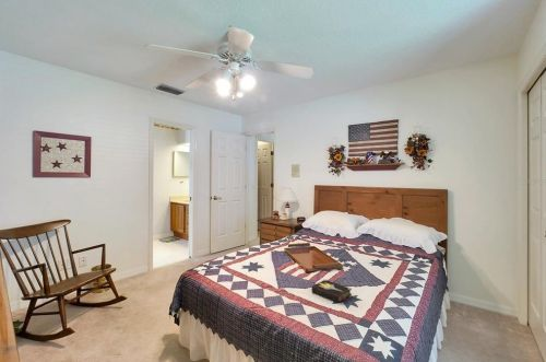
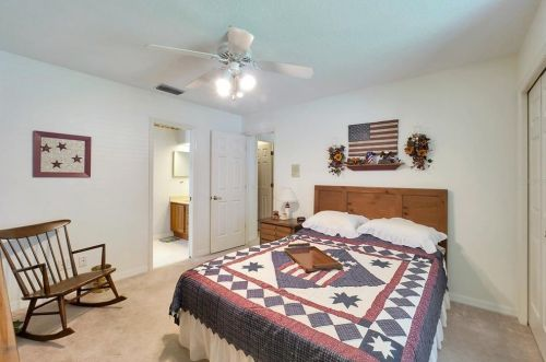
- hardback book (331, 290)
